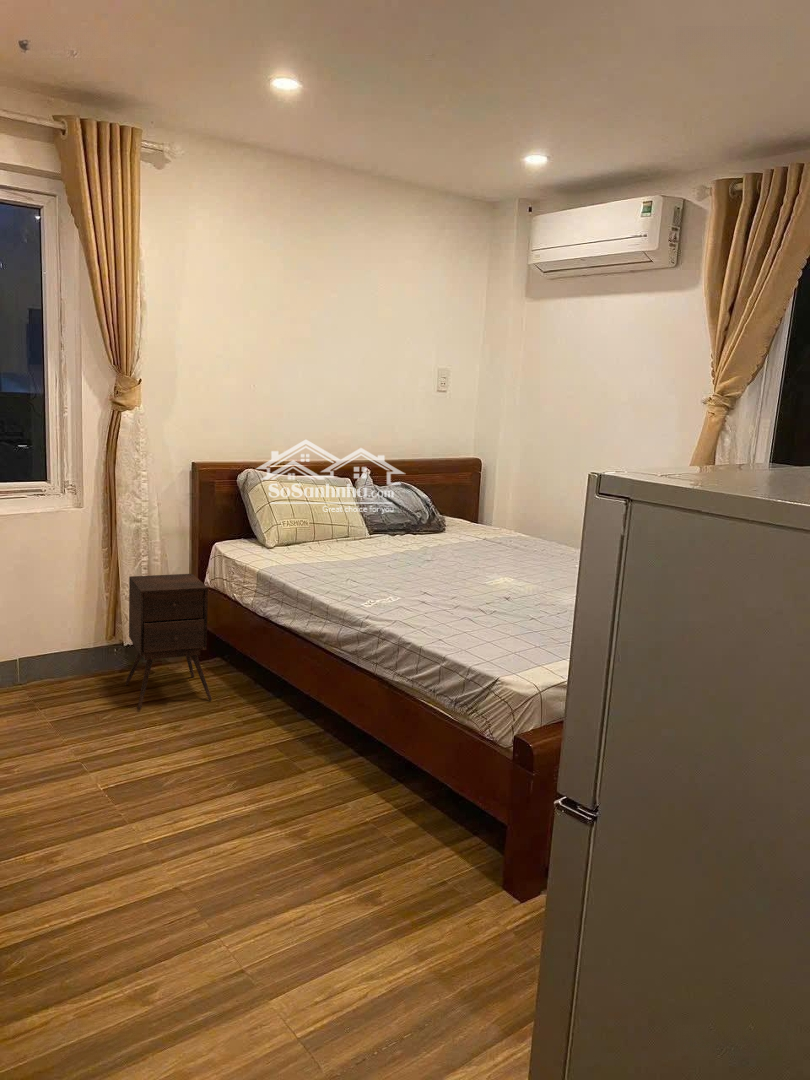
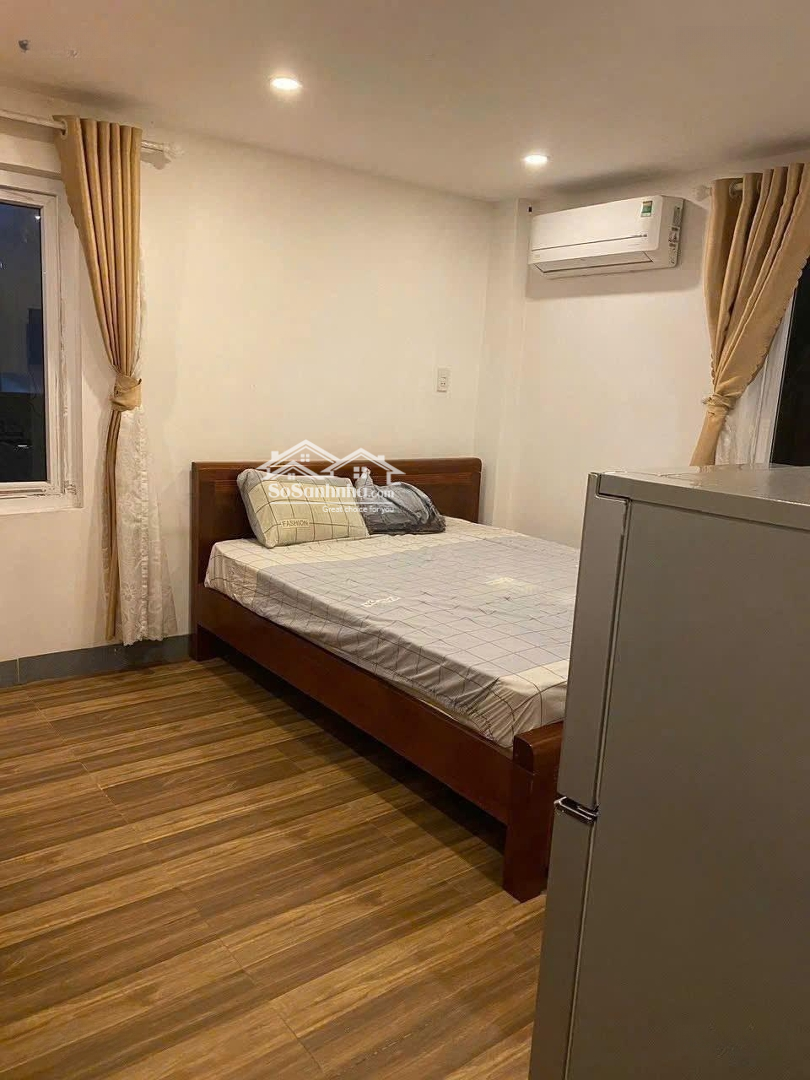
- side table (168, 638)
